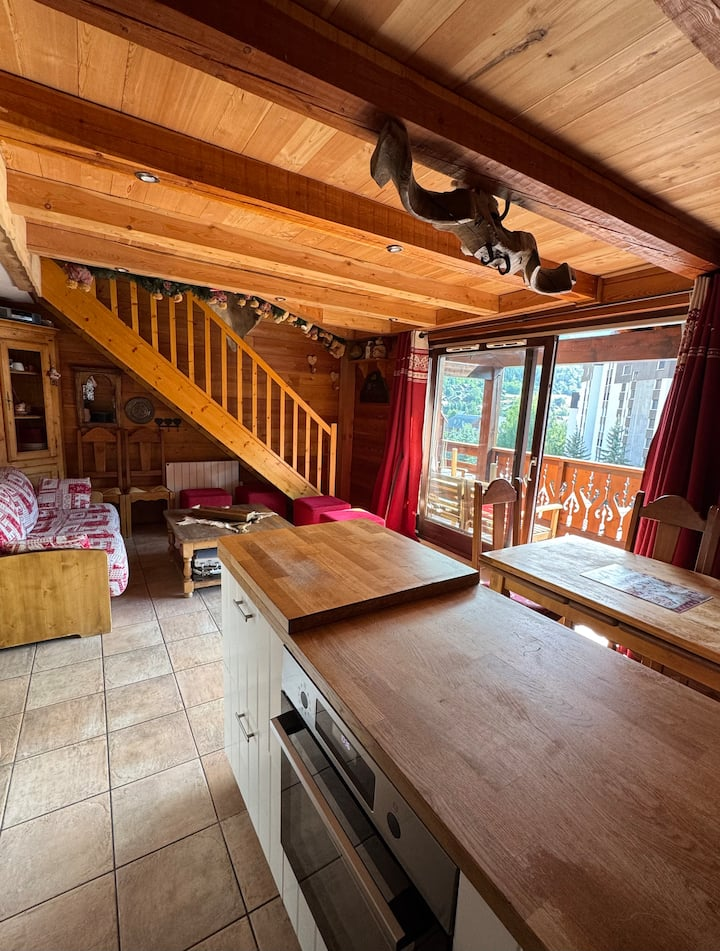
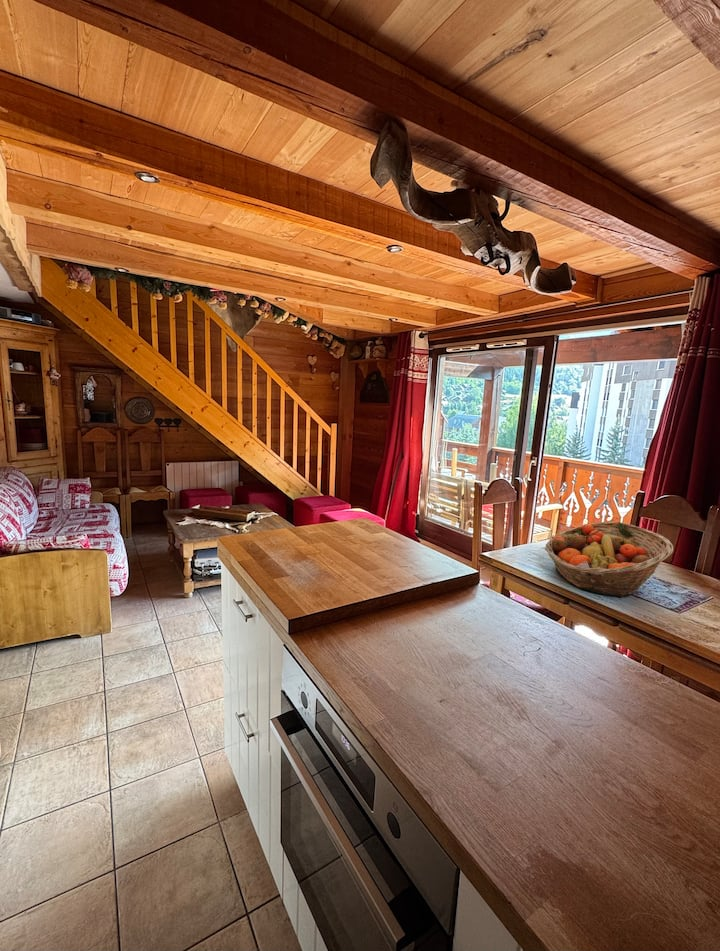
+ fruit basket (603, 554)
